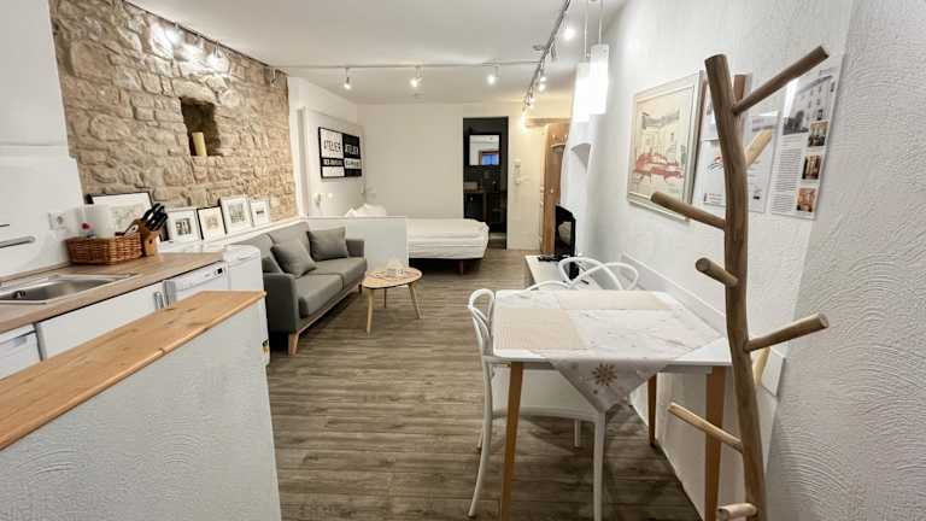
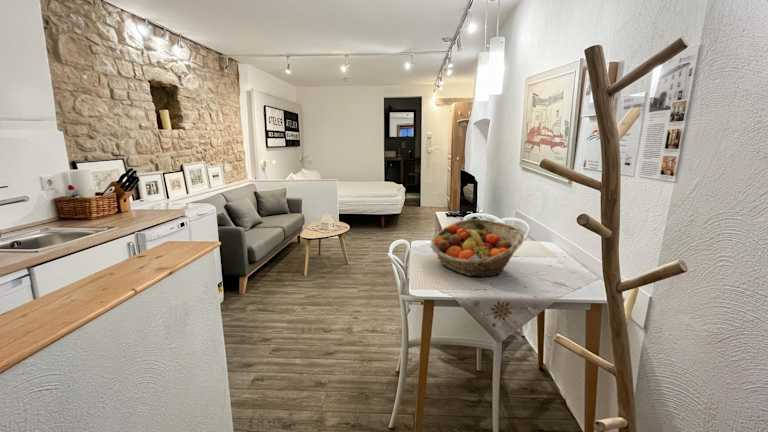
+ fruit basket (474, 245)
